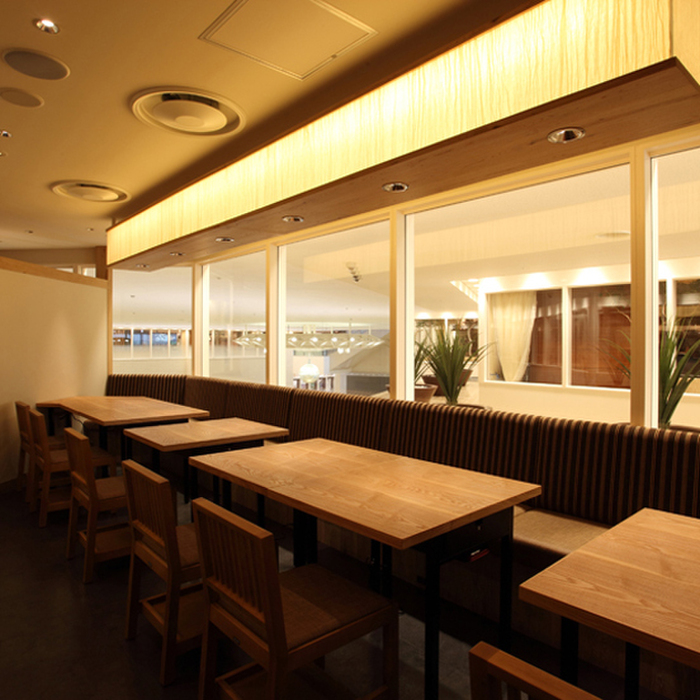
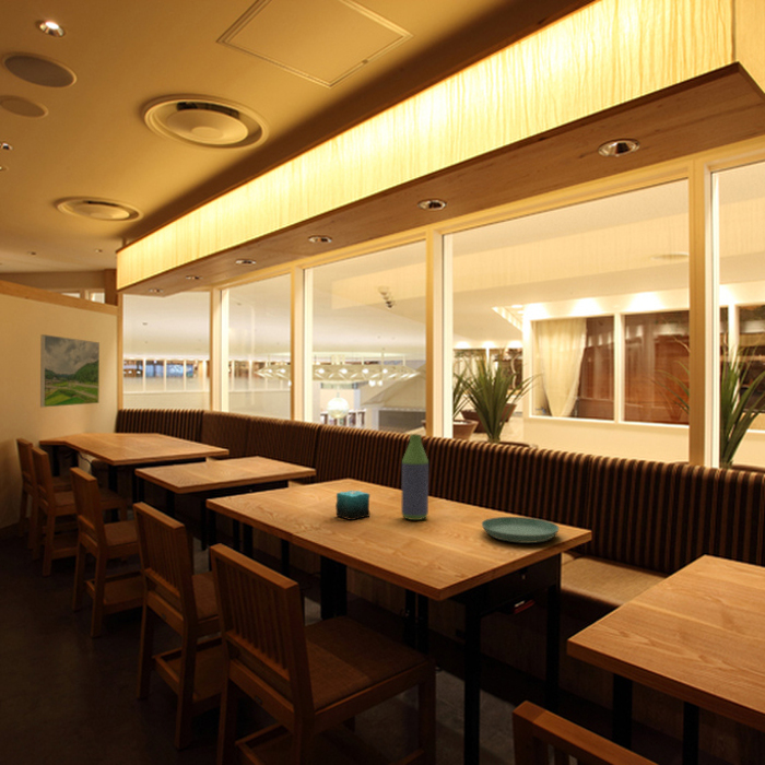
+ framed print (72, 372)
+ bottle (414, 475)
+ saucer (519, 529)
+ candle (352, 499)
